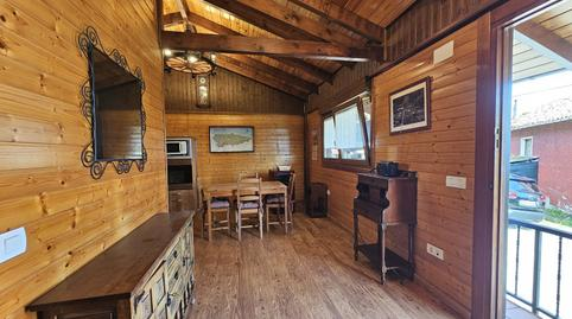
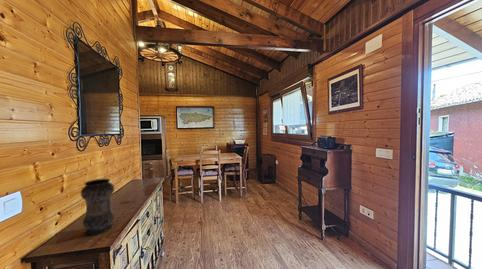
+ vase (98, 205)
